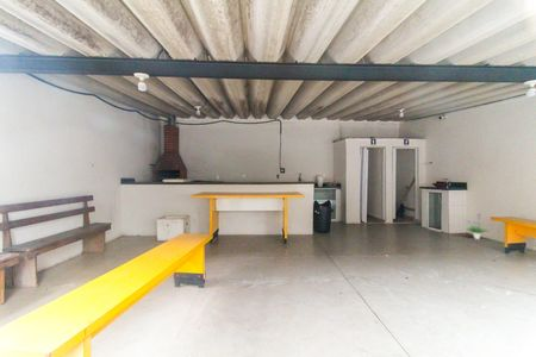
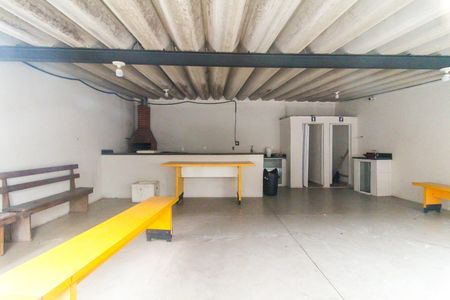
- potted plant (478, 225)
